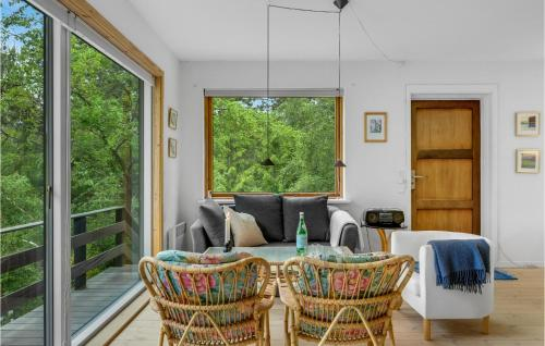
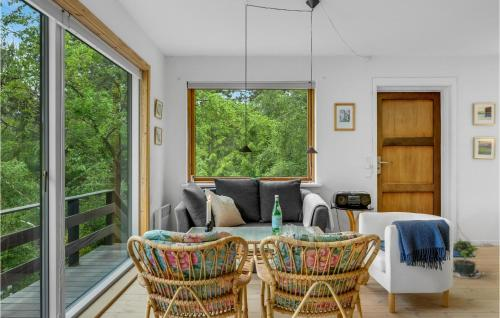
+ potted plant (465, 256)
